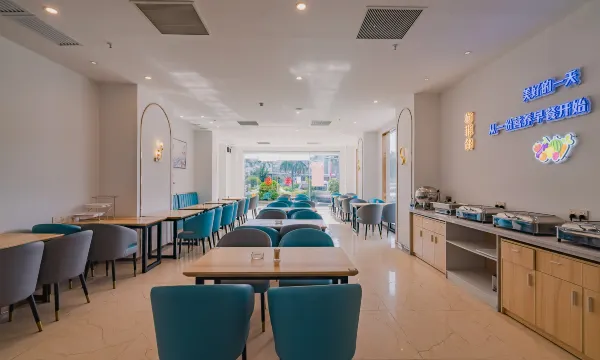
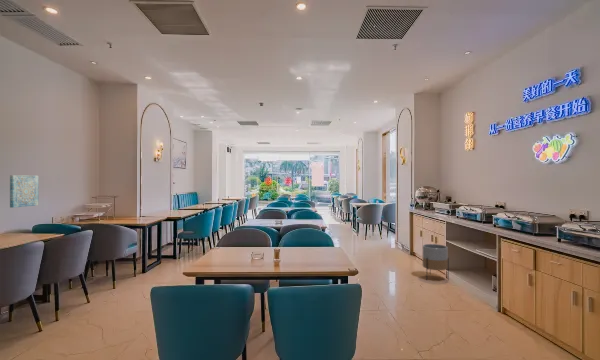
+ wall art (24, 190)
+ planter (434, 262)
